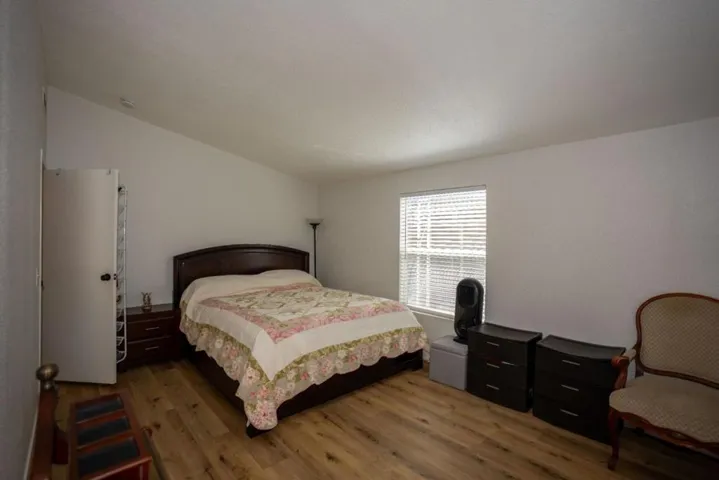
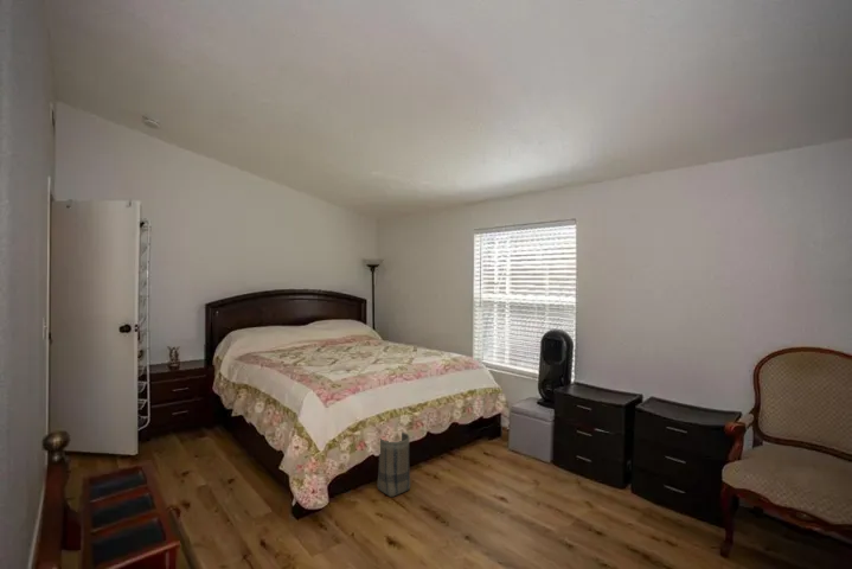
+ basket (393, 462)
